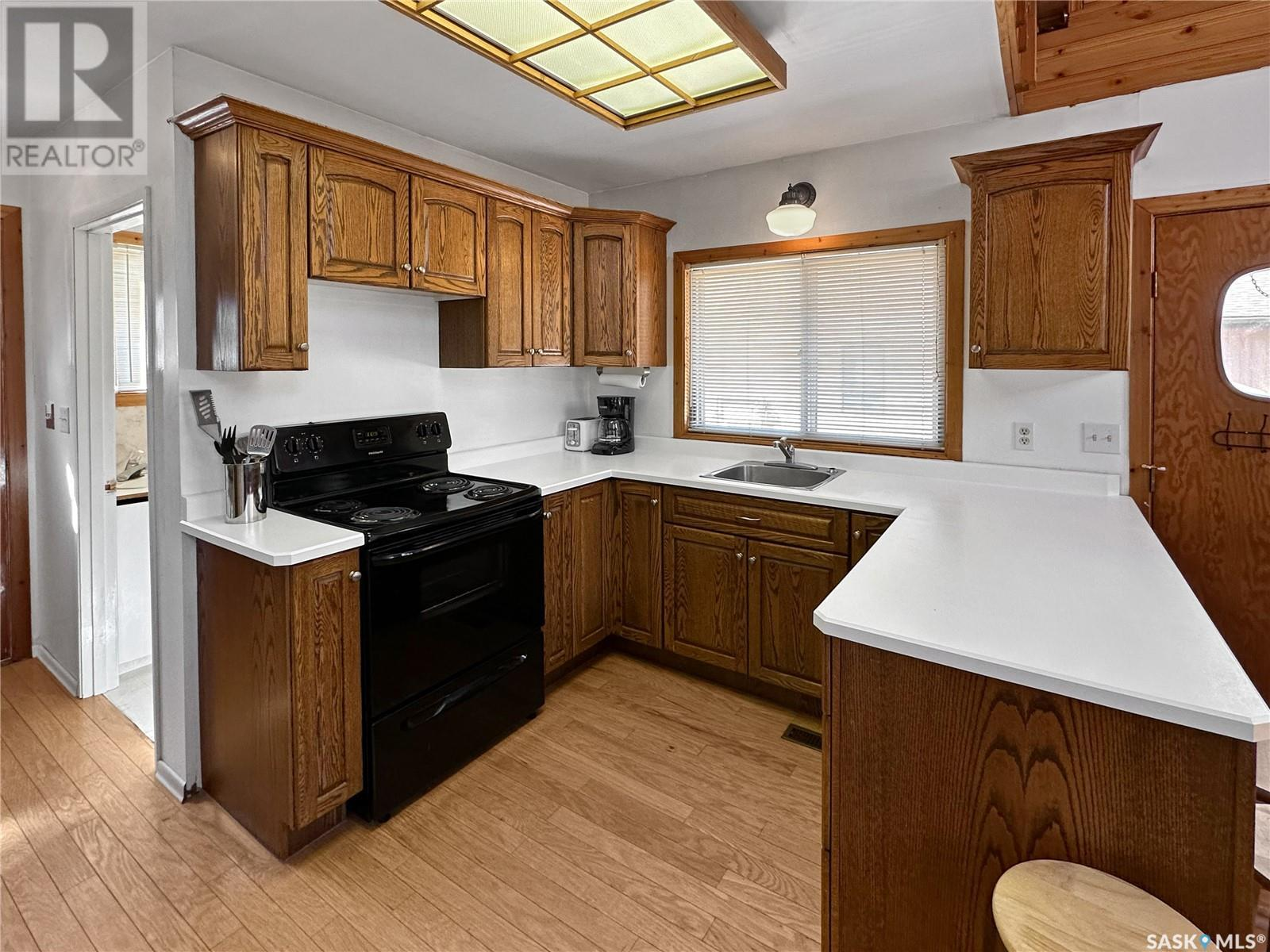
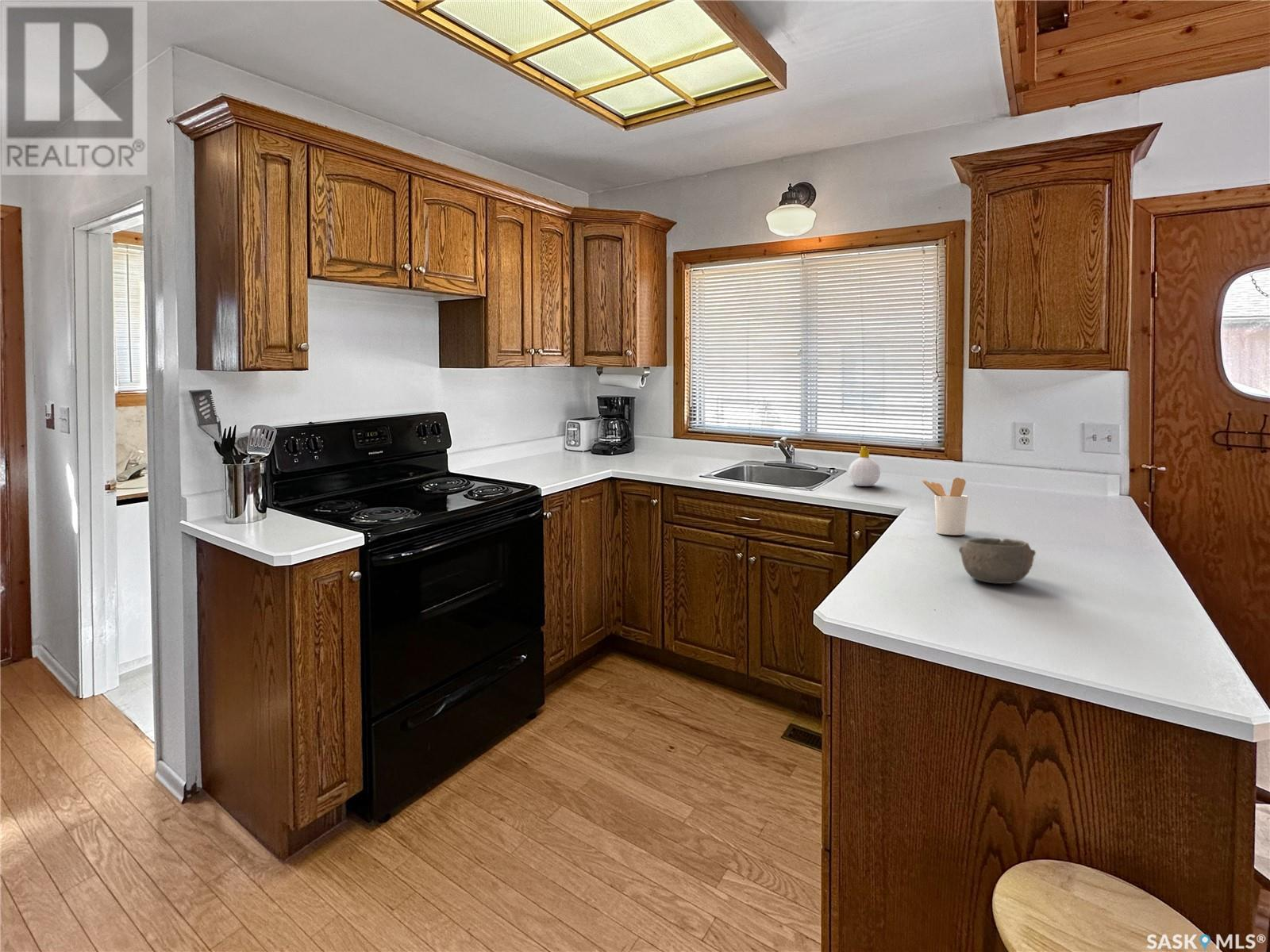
+ soap bottle (864, 466)
+ utensil holder (943, 505)
+ bowl (996, 561)
